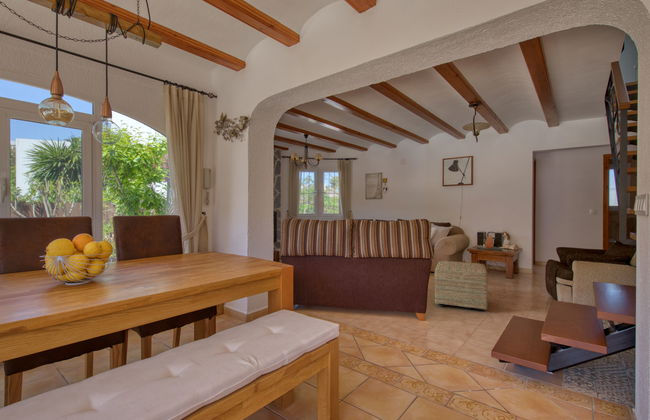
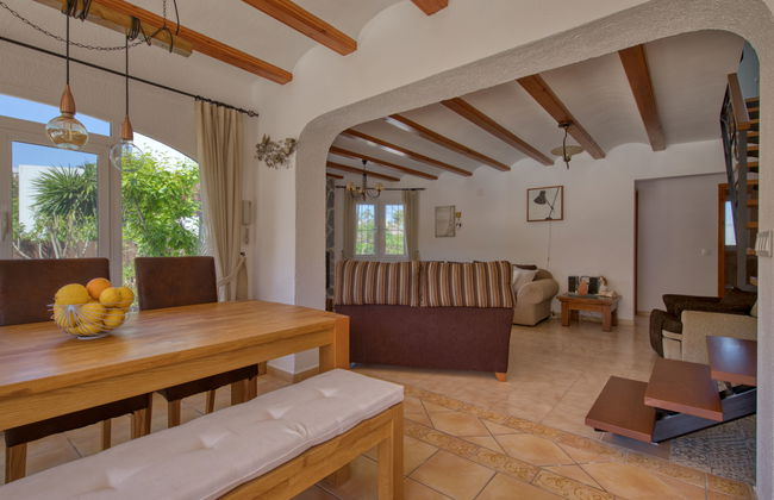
- ottoman (460, 283)
